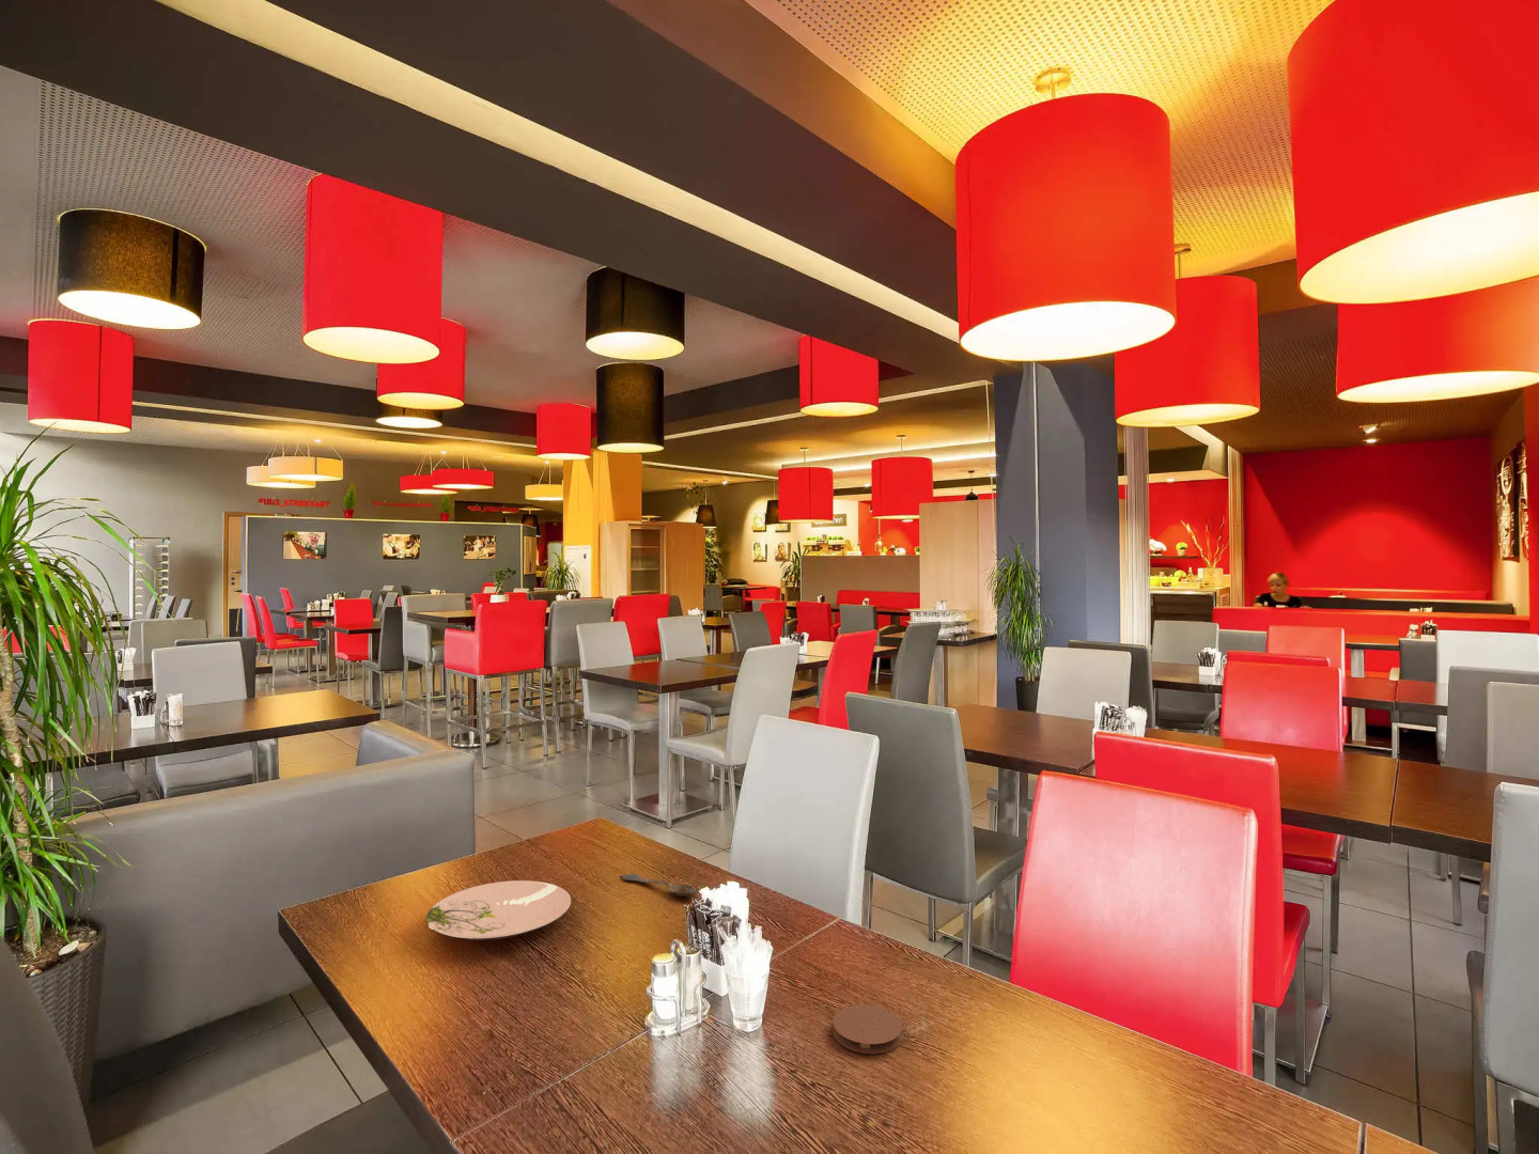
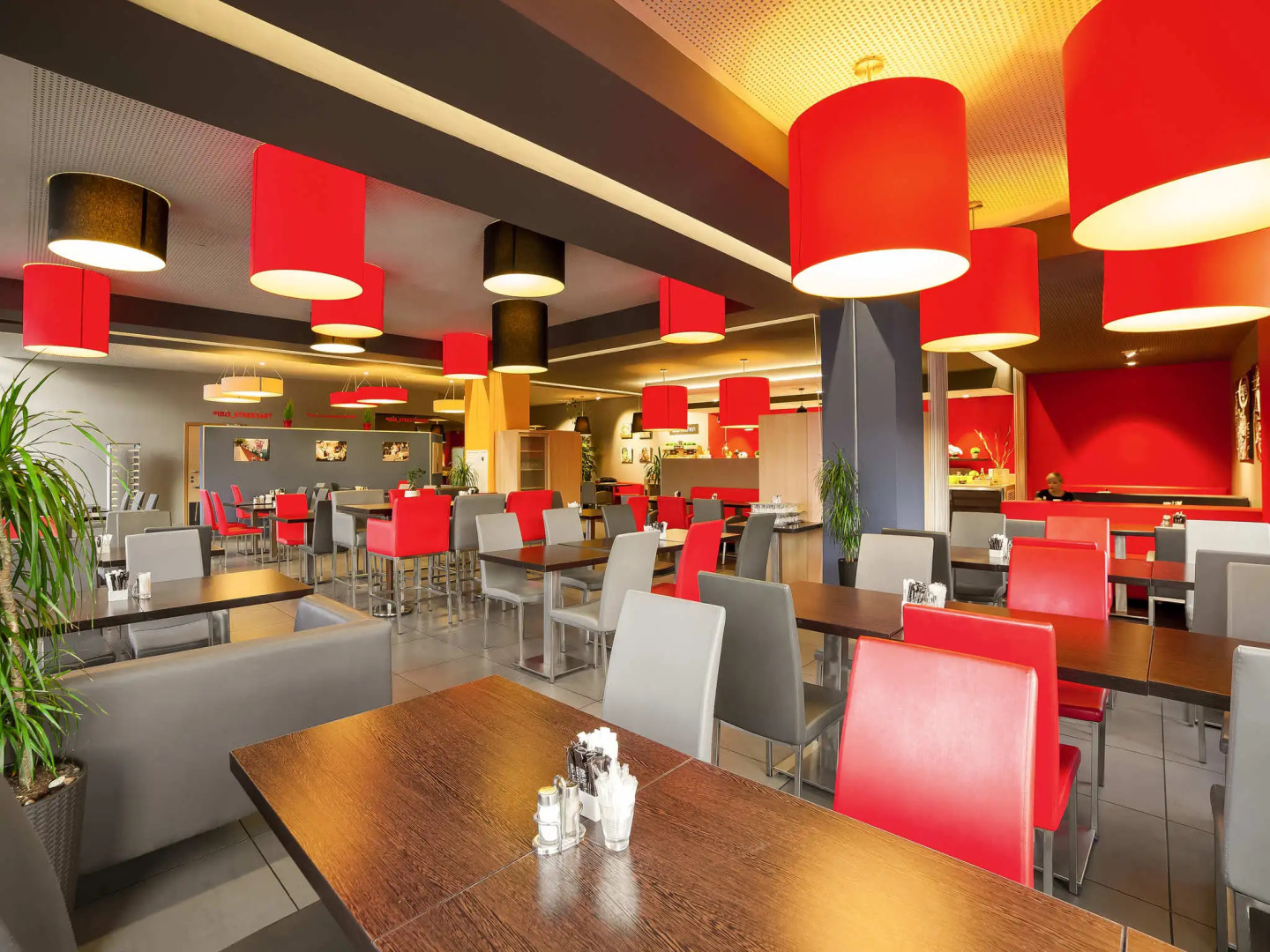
- plate (500, 915)
- spoon (657, 882)
- coaster (866, 1028)
